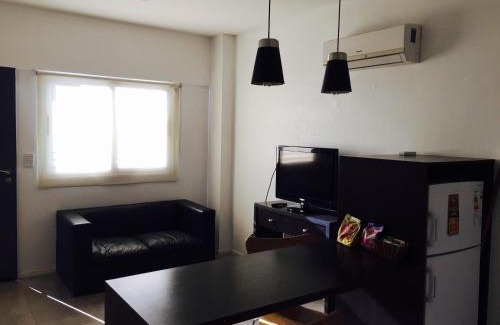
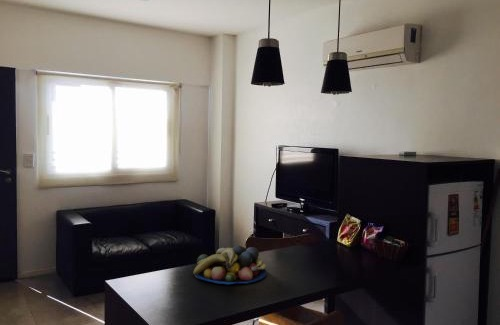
+ fruit bowl (230, 260)
